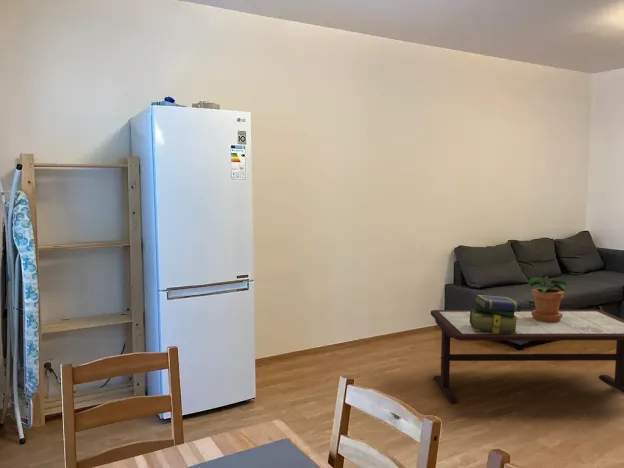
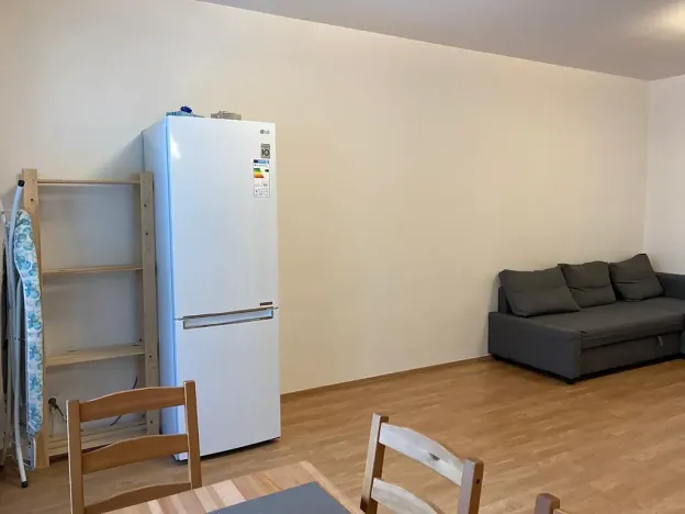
- stack of books (494, 312)
- potted plant (552, 298)
- coffee table (533, 355)
